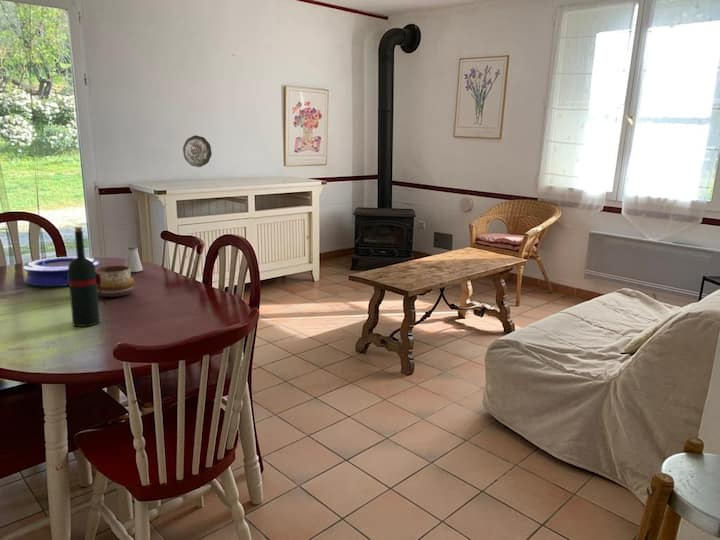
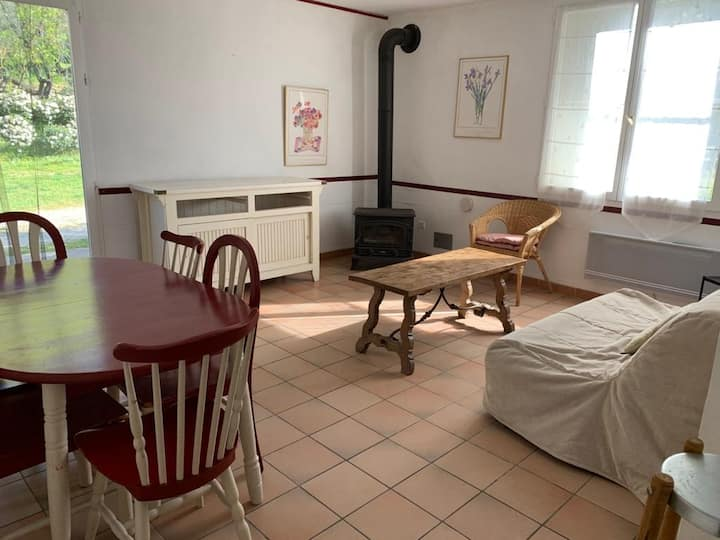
- wine bottle (86, 275)
- saltshaker (132, 258)
- decorative plate (196, 151)
- plate (62, 270)
- decorative bowl (113, 281)
